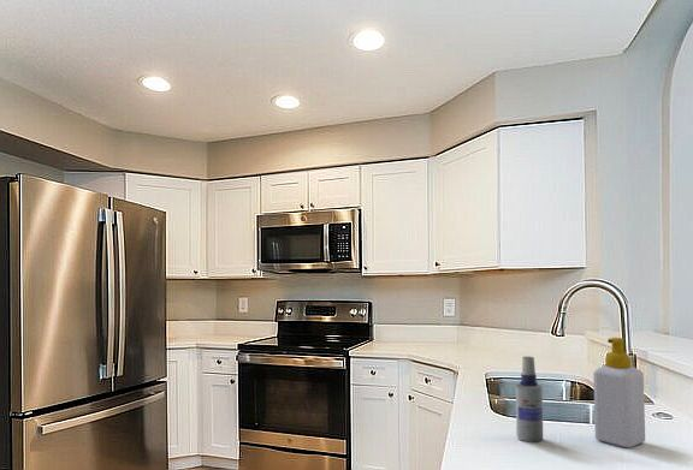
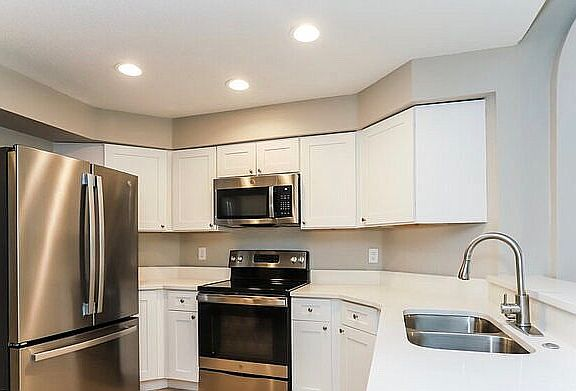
- soap bottle (618, 389)
- spray bottle (528, 397)
